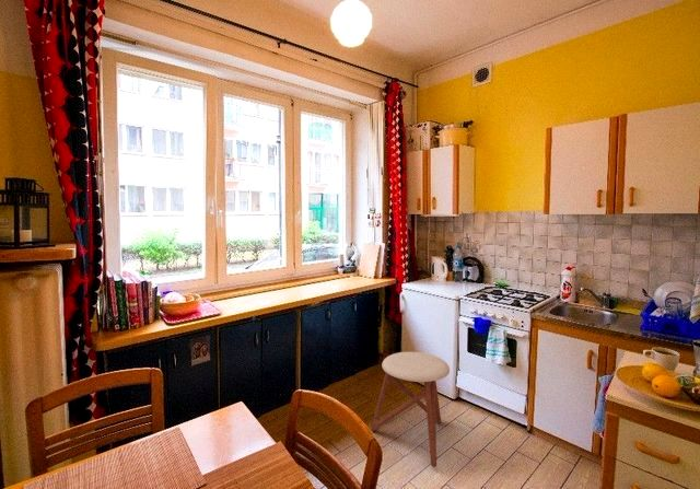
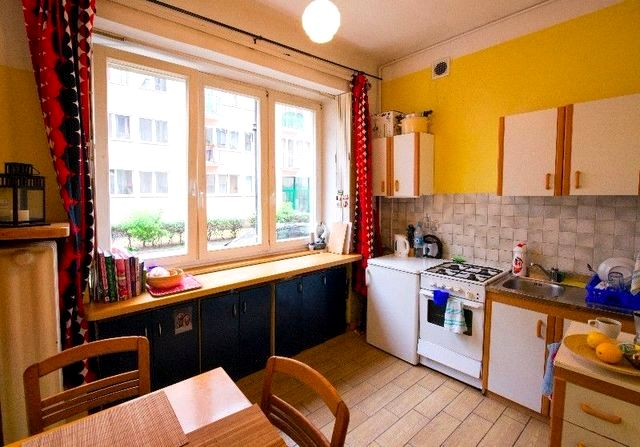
- stool (419, 398)
